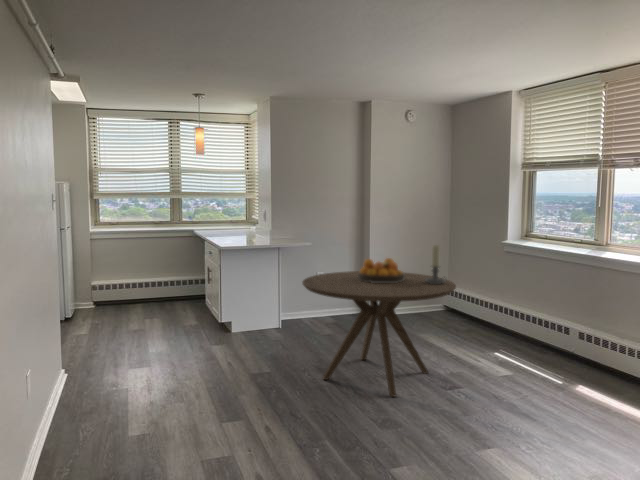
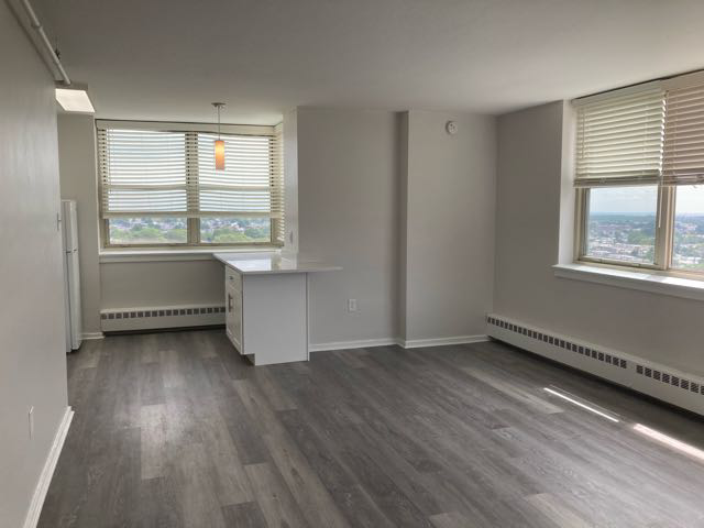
- fruit bowl (381, 269)
- candle holder (437, 263)
- dining table (379, 329)
